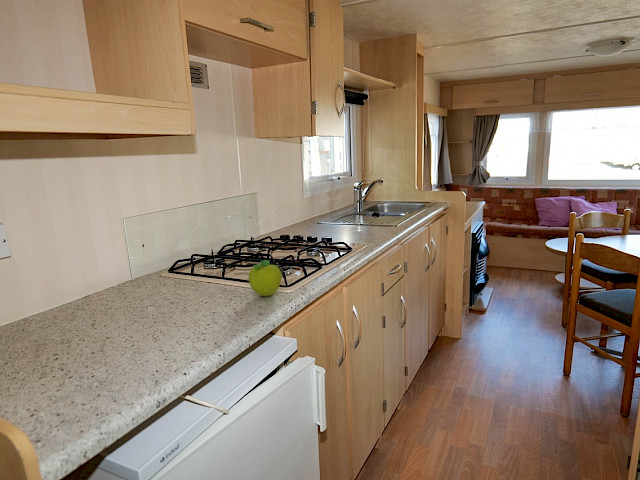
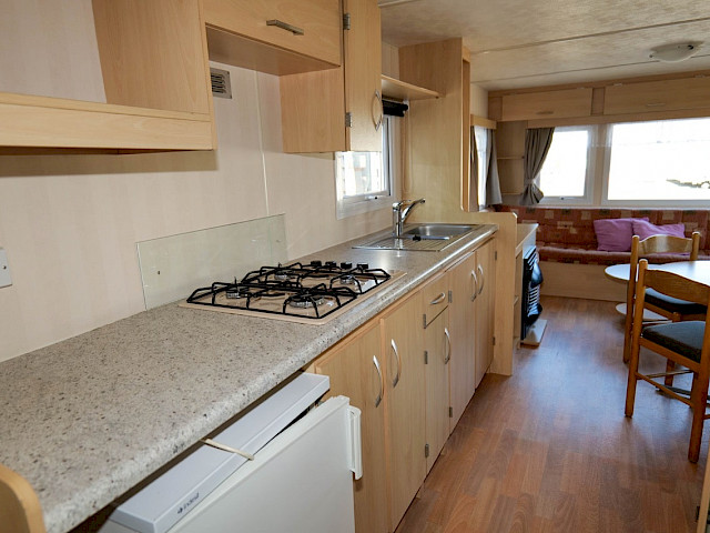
- fruit (265, 278)
